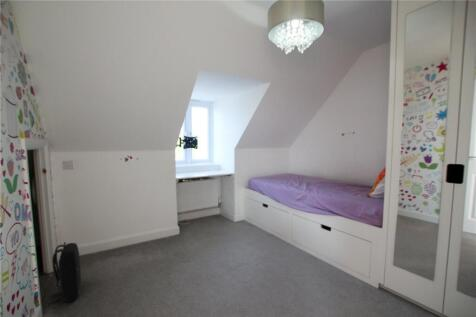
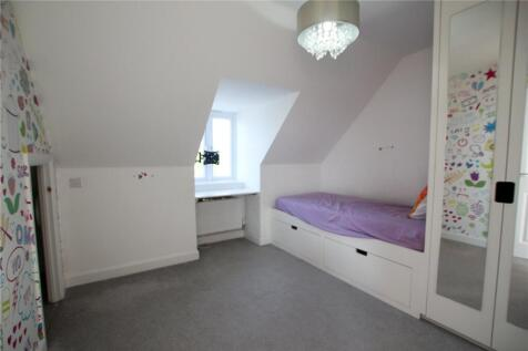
- backpack (64, 269)
